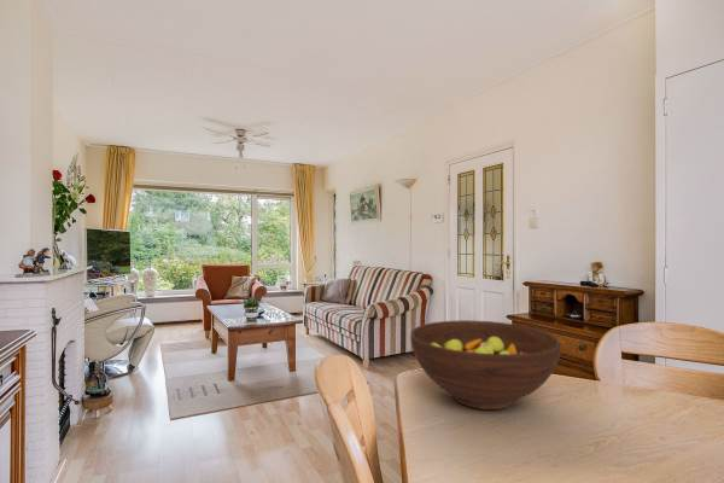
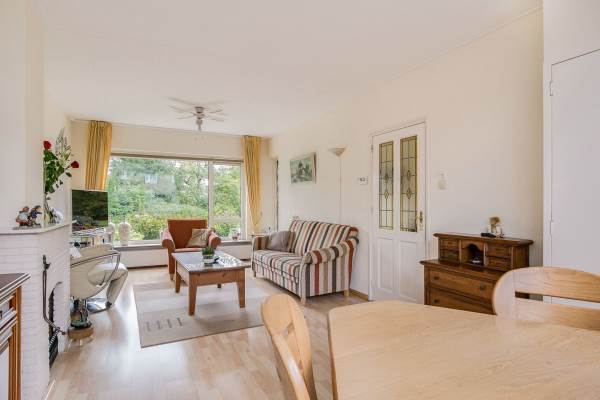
- fruit bowl (481, 367)
